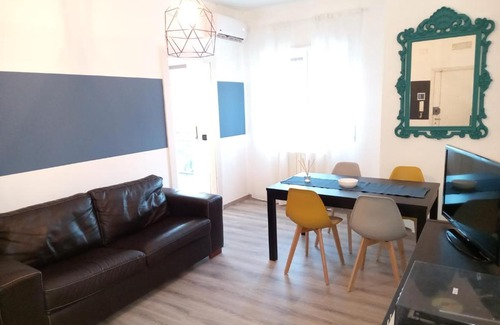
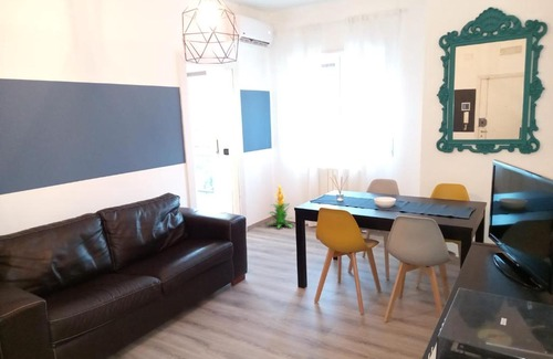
+ indoor plant (280, 204)
